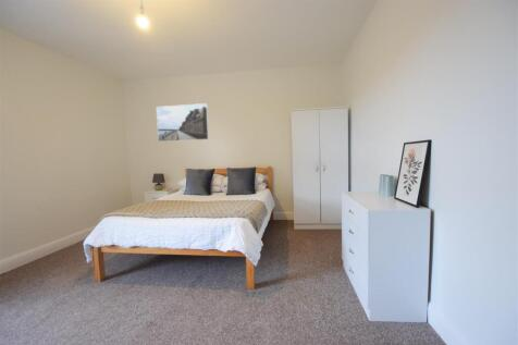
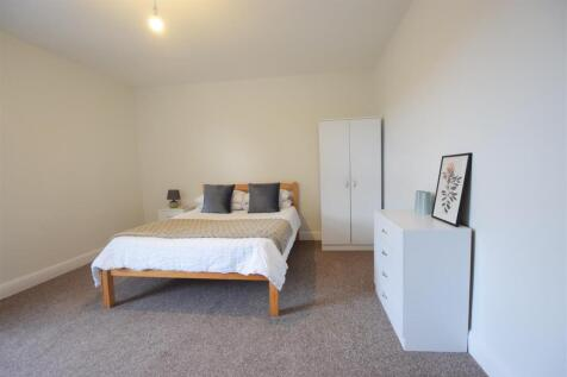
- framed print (182, 123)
